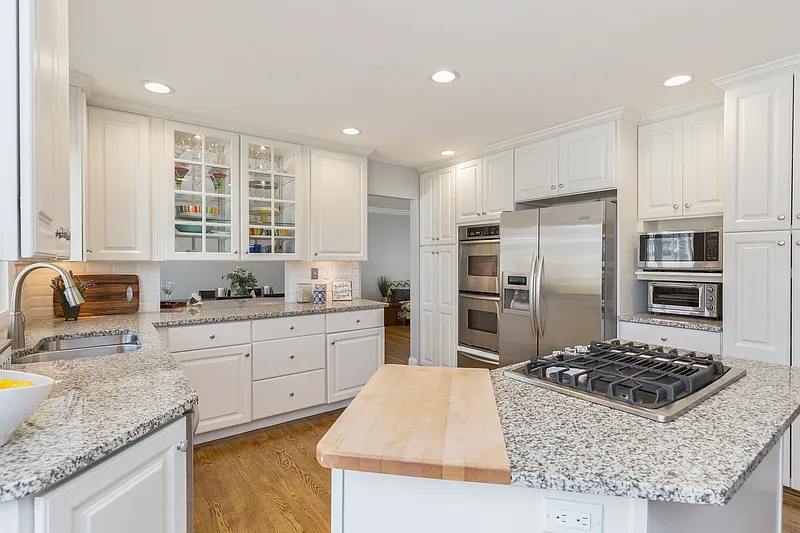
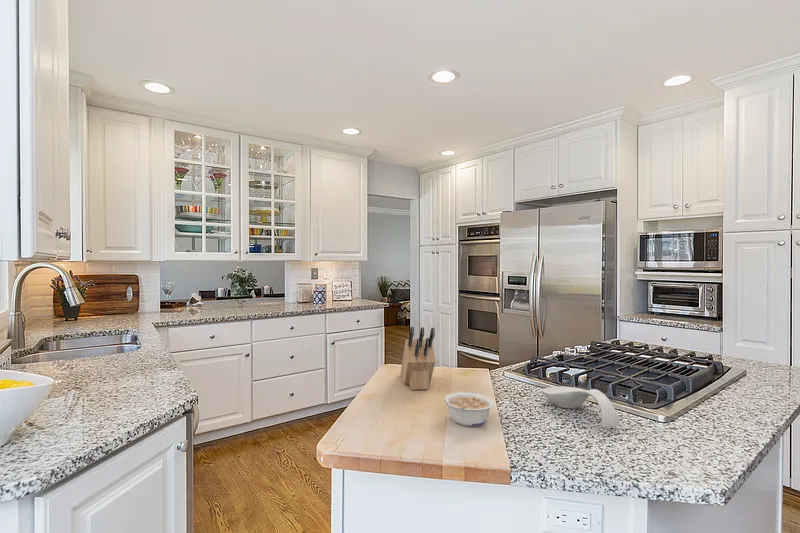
+ knife block (417, 353)
+ spoon rest (579, 398)
+ legume (469, 408)
